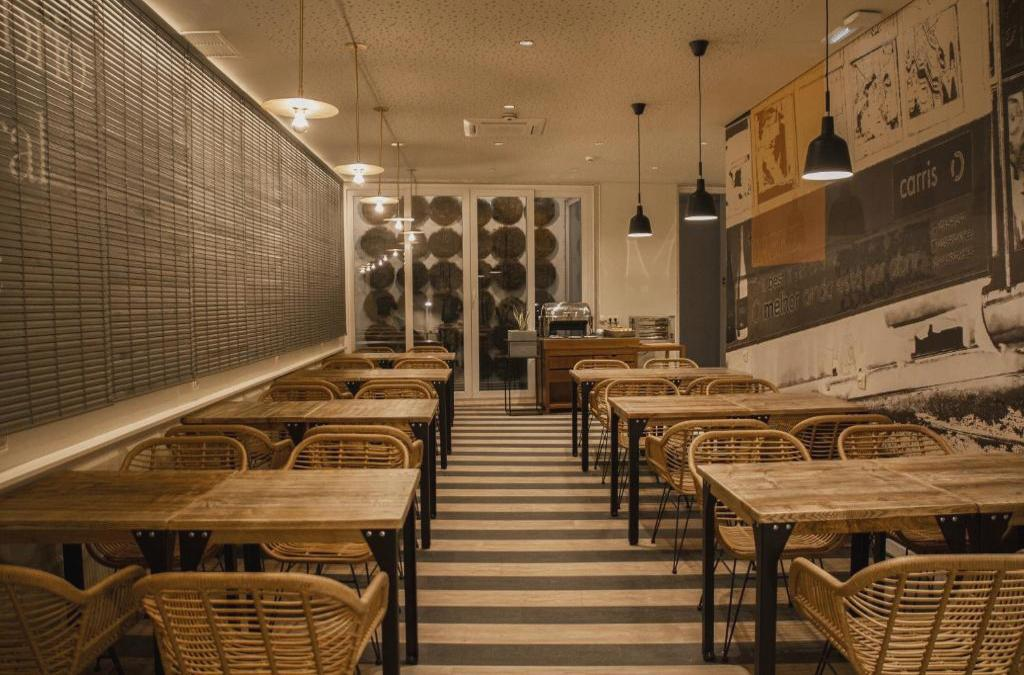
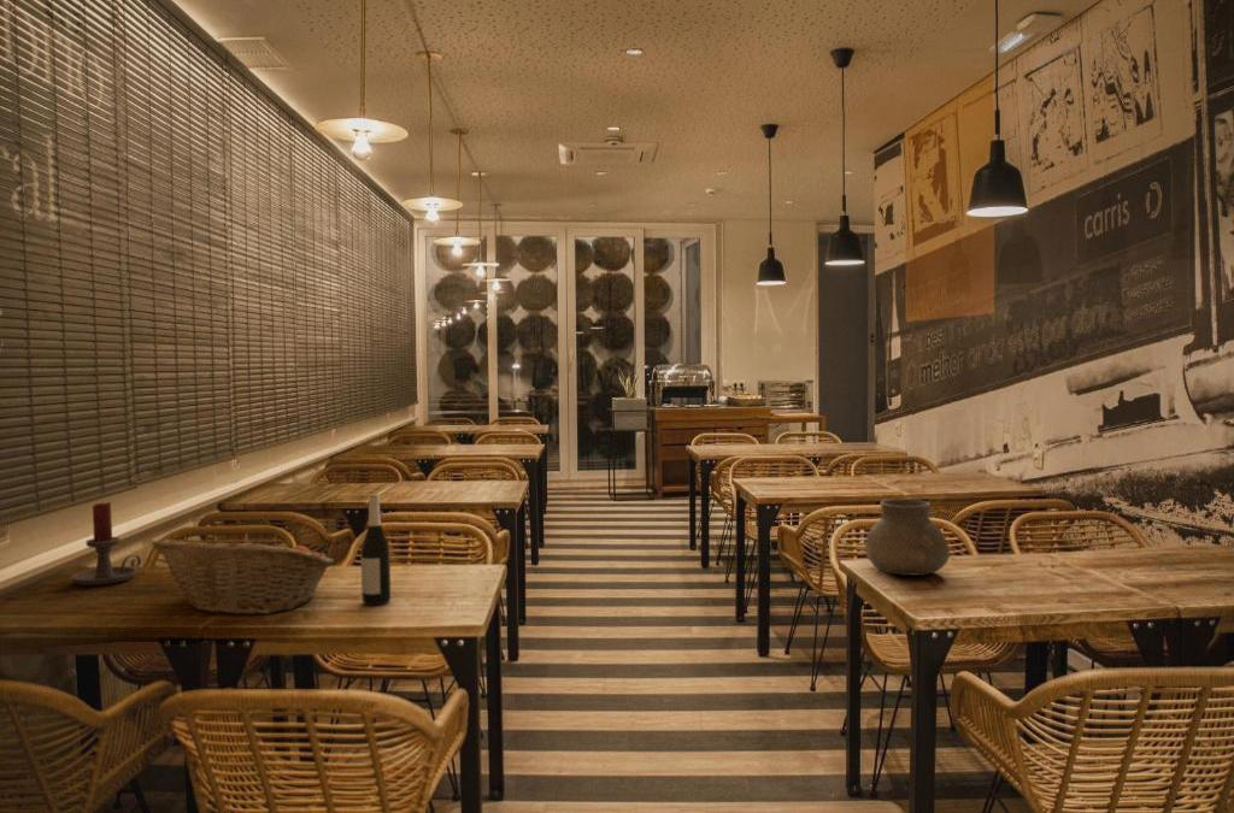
+ fruit basket (245, 566)
+ vase (906, 536)
+ candle holder (110, 538)
+ wine bottle (375, 548)
